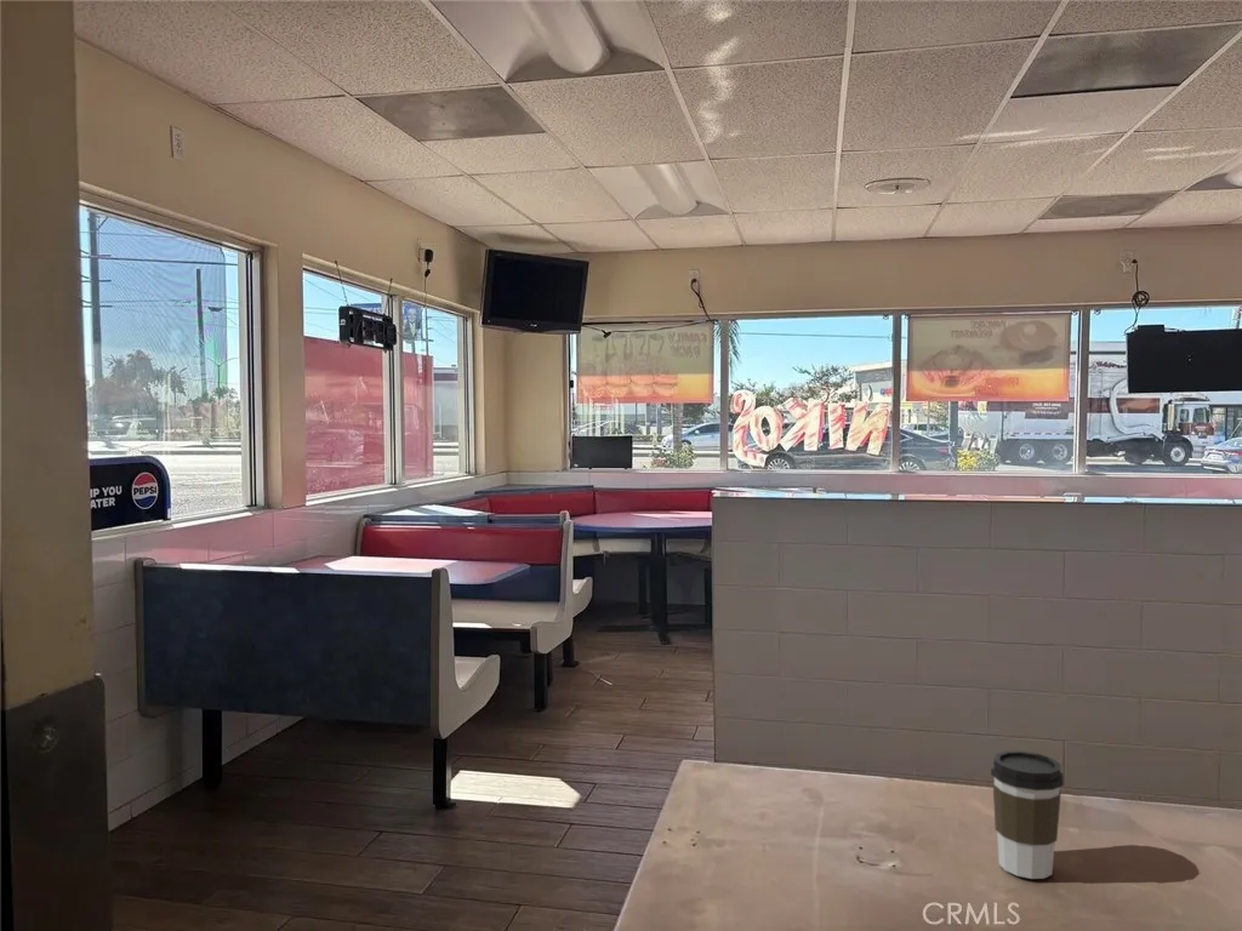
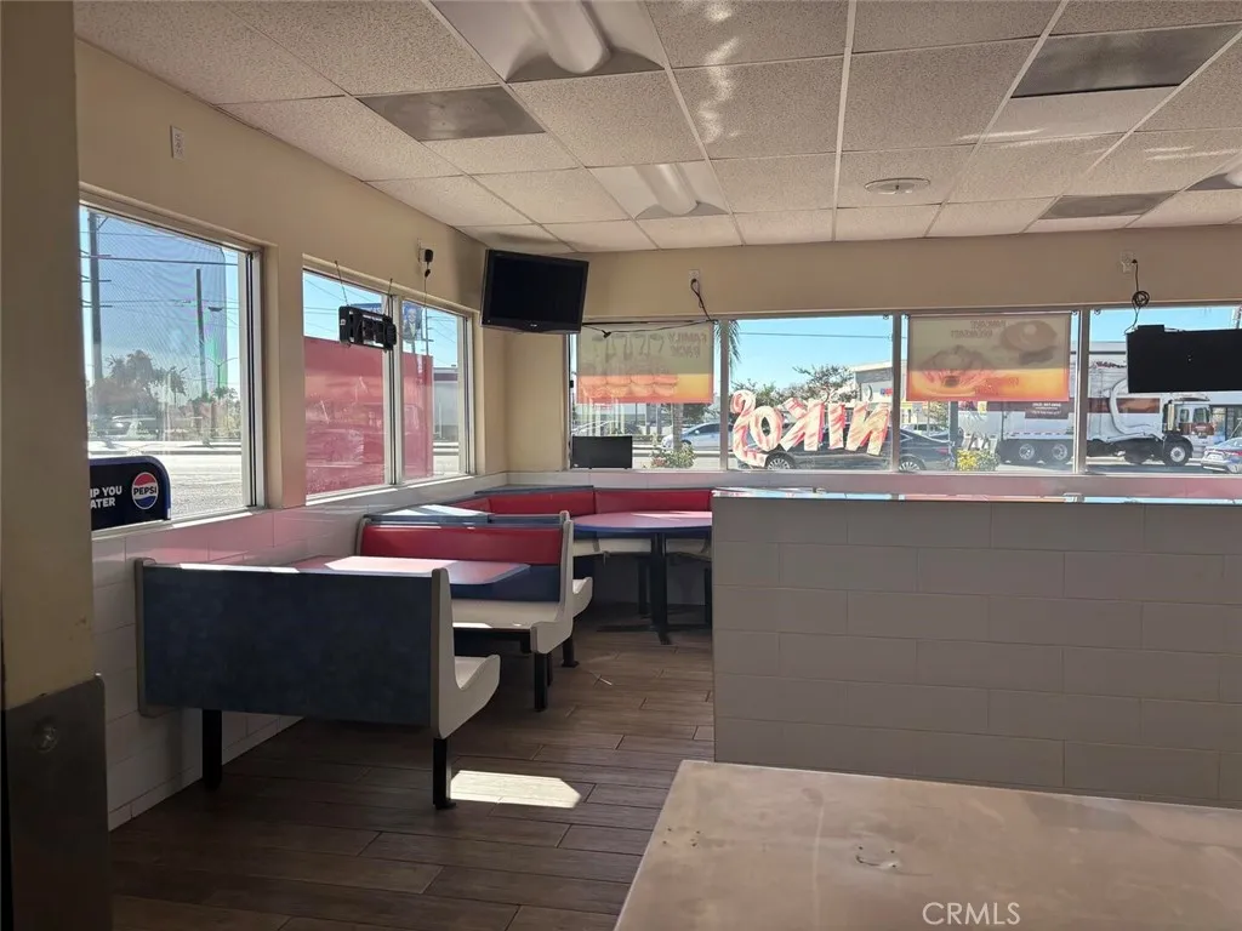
- coffee cup (1026, 813)
